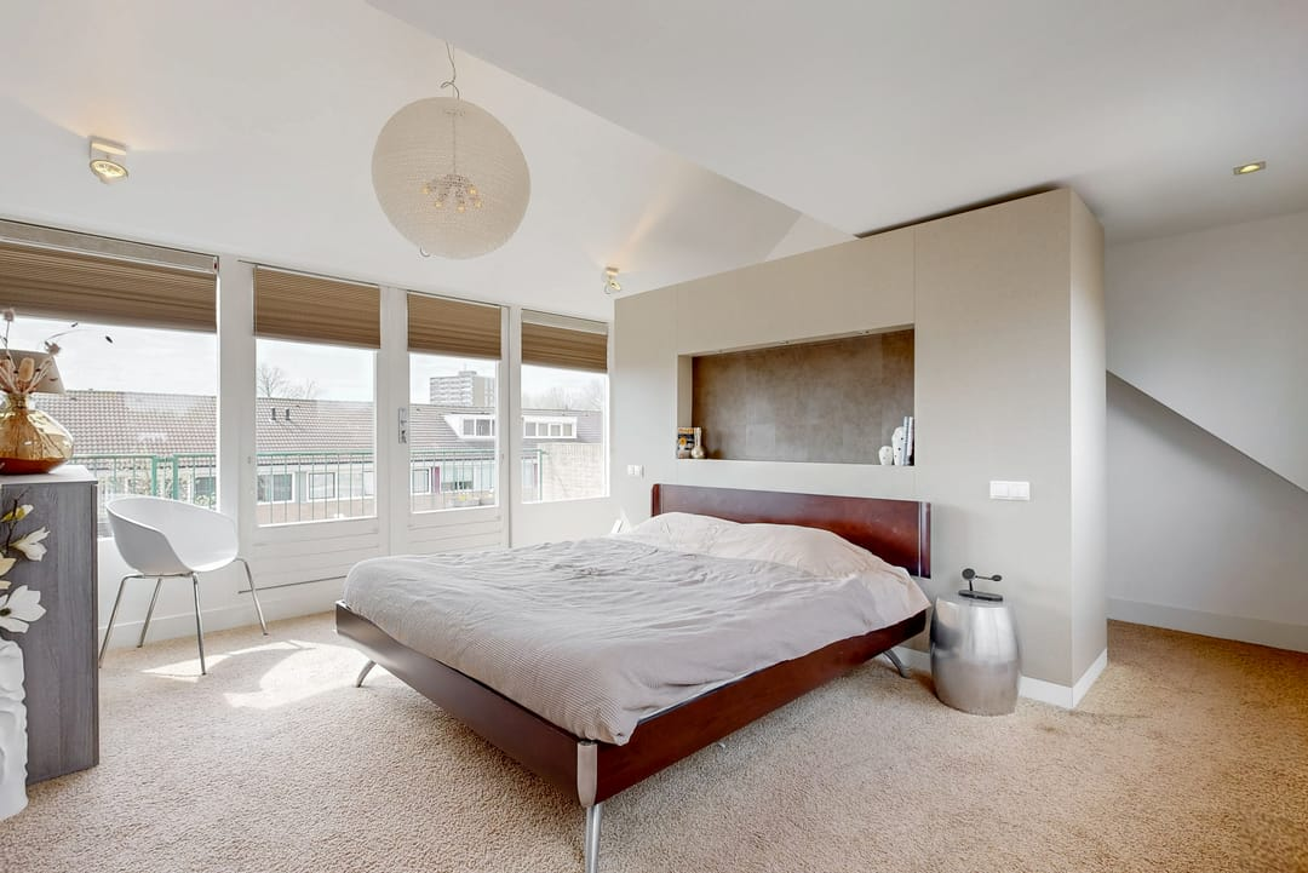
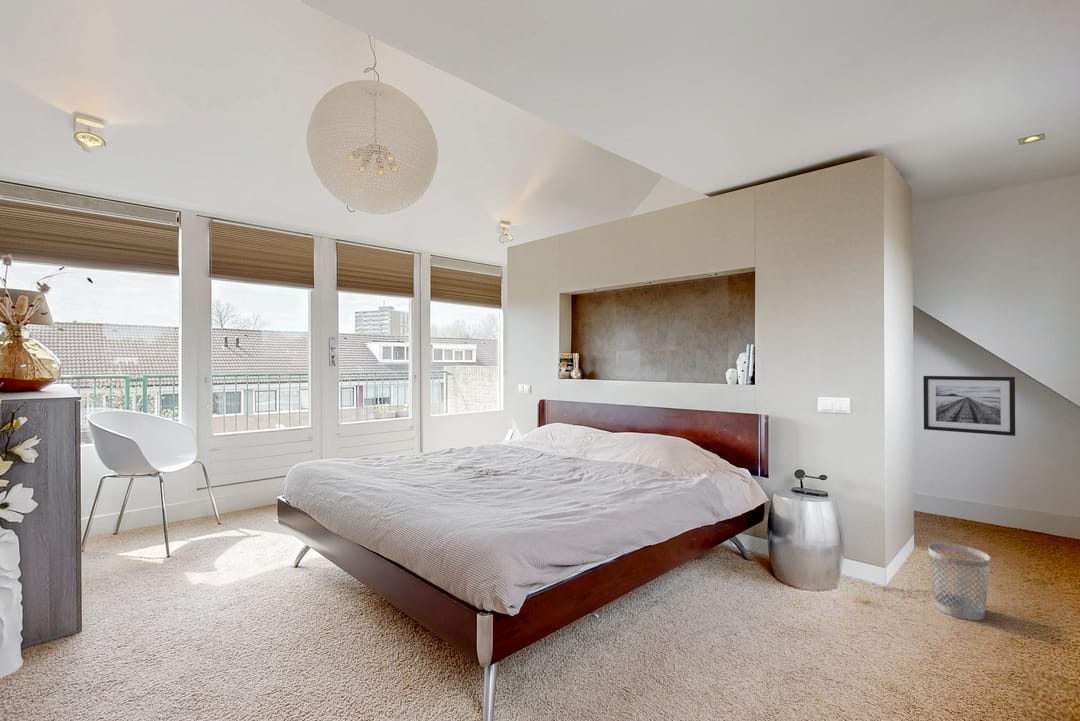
+ wall art (967, 404)
+ wastebasket (958, 581)
